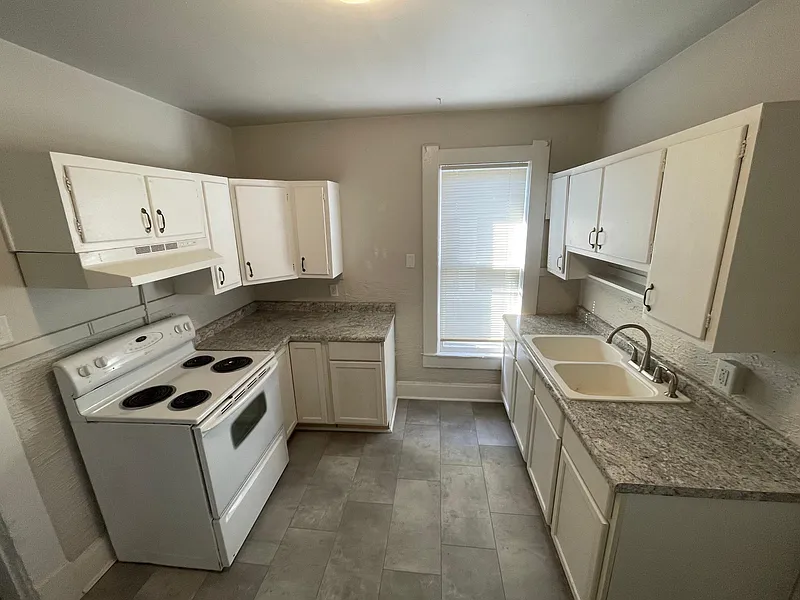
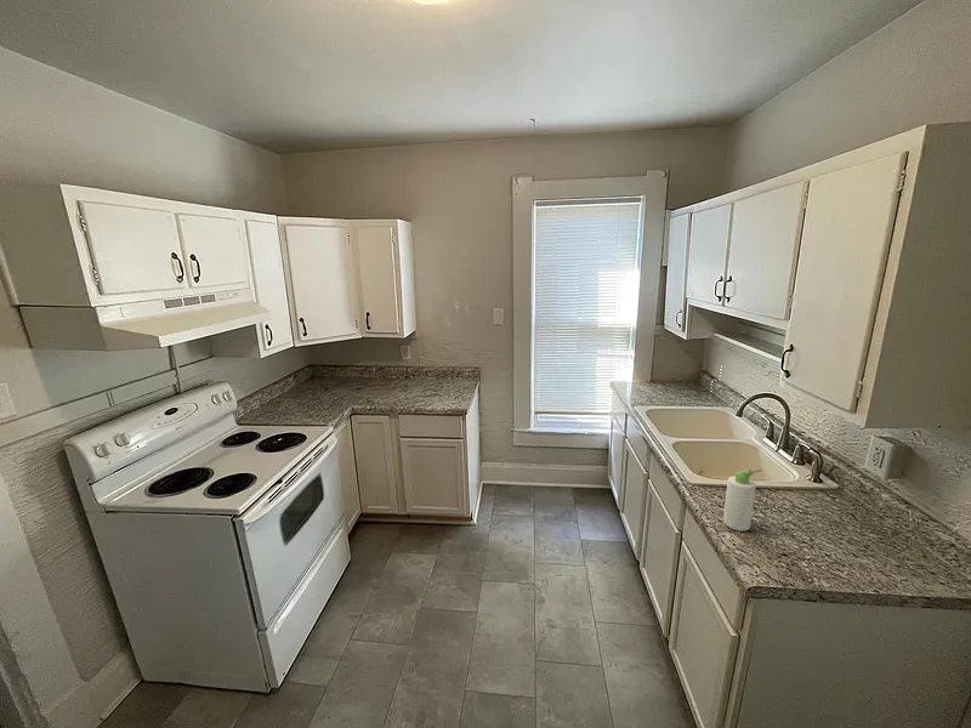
+ bottle (742, 495)
